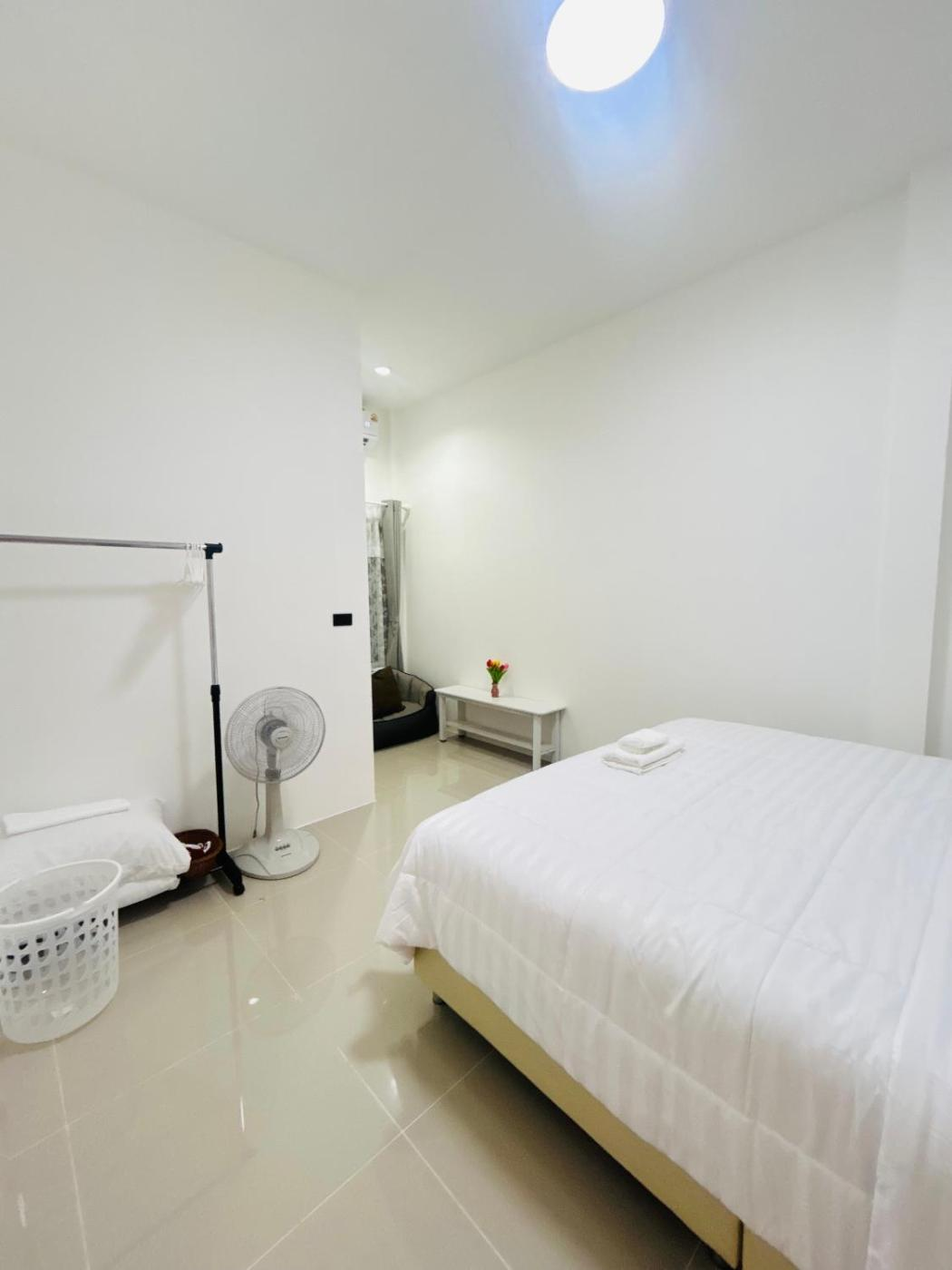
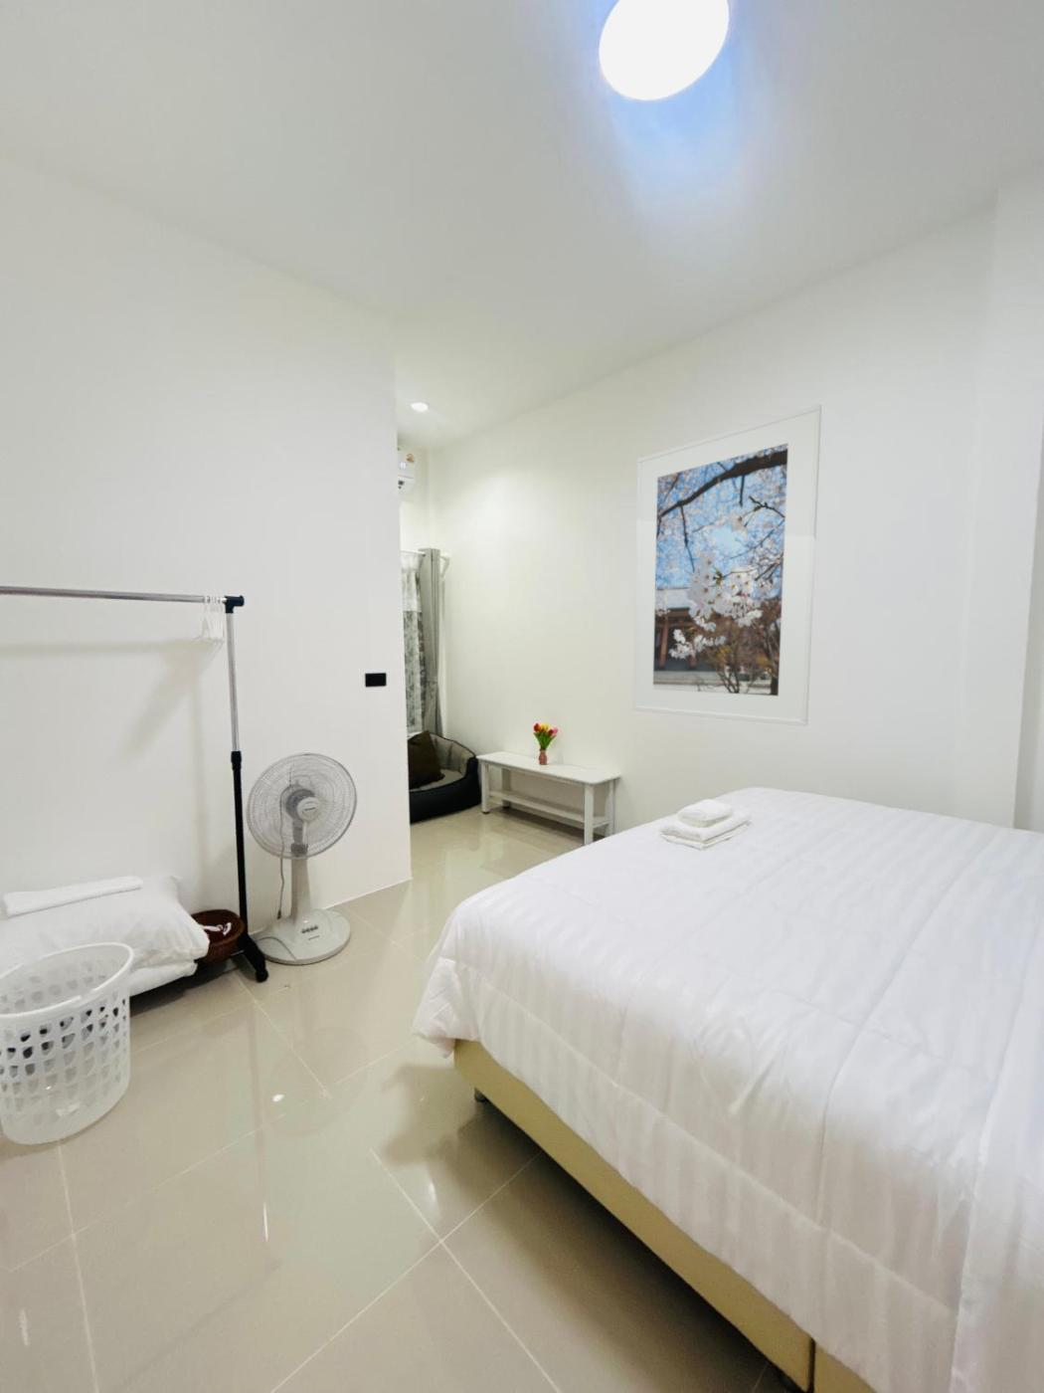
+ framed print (714, 578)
